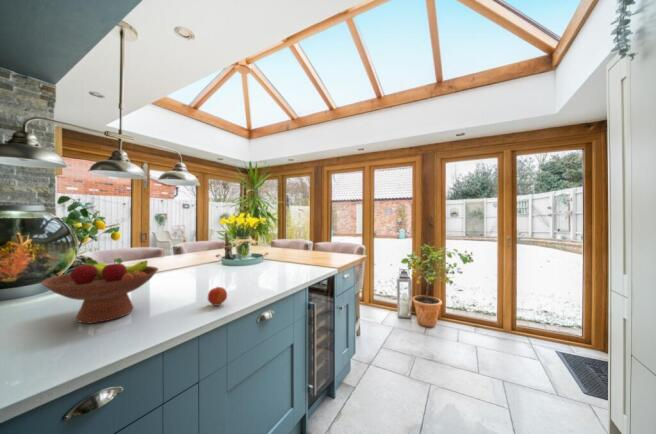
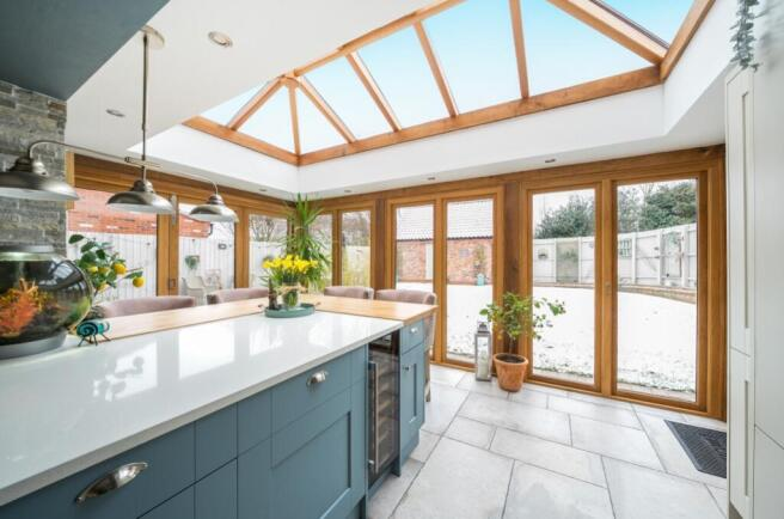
- fruit bowl (106, 286)
- apple (217, 295)
